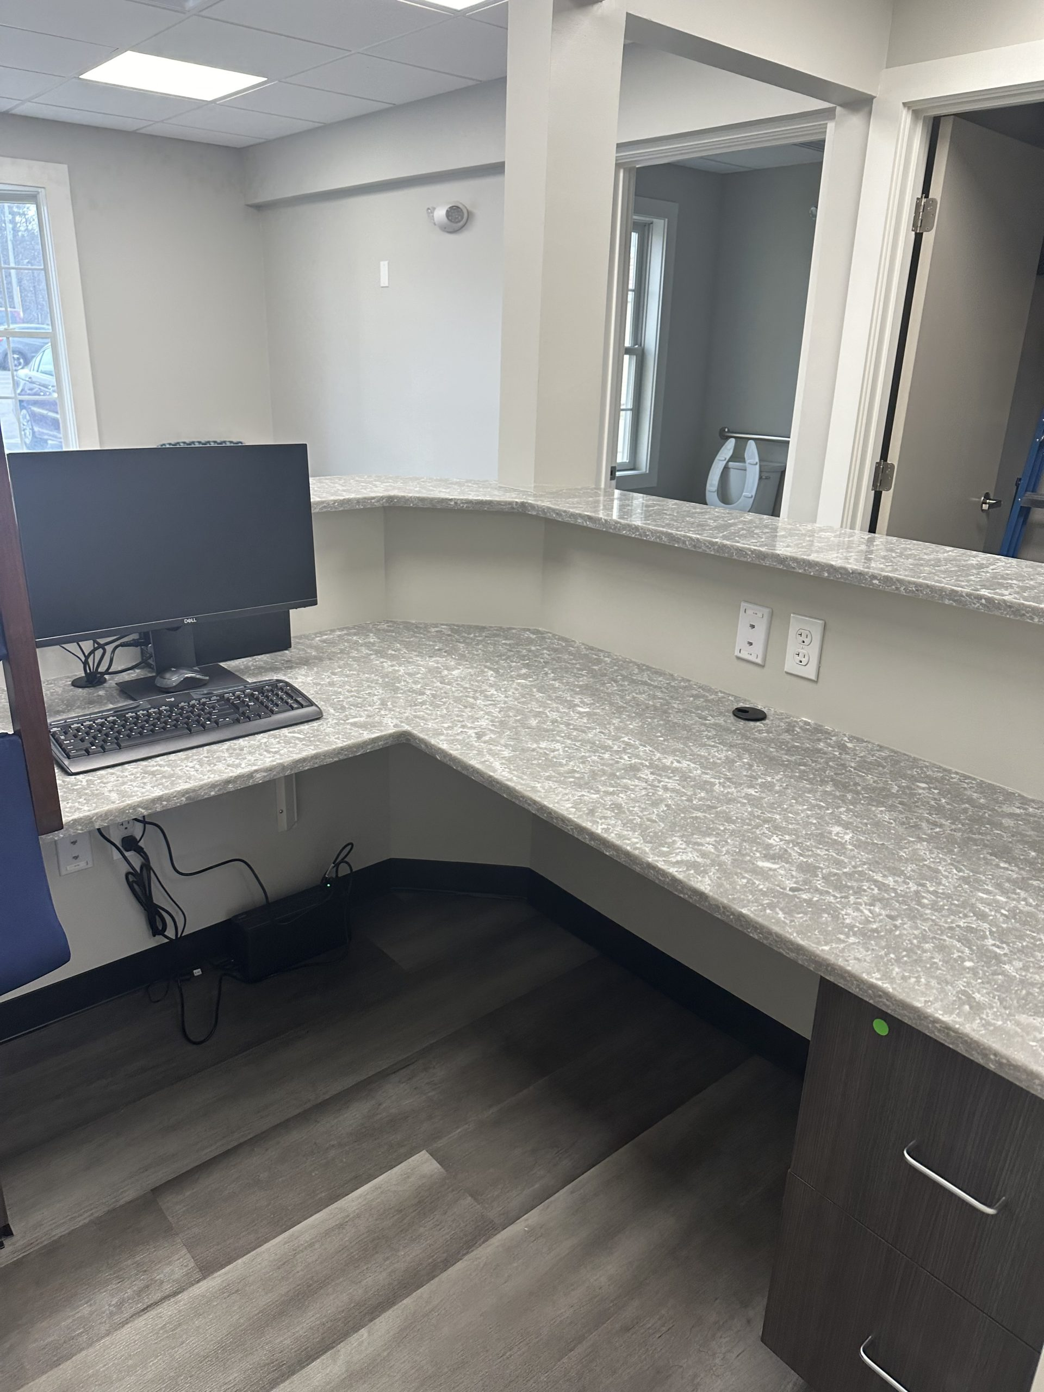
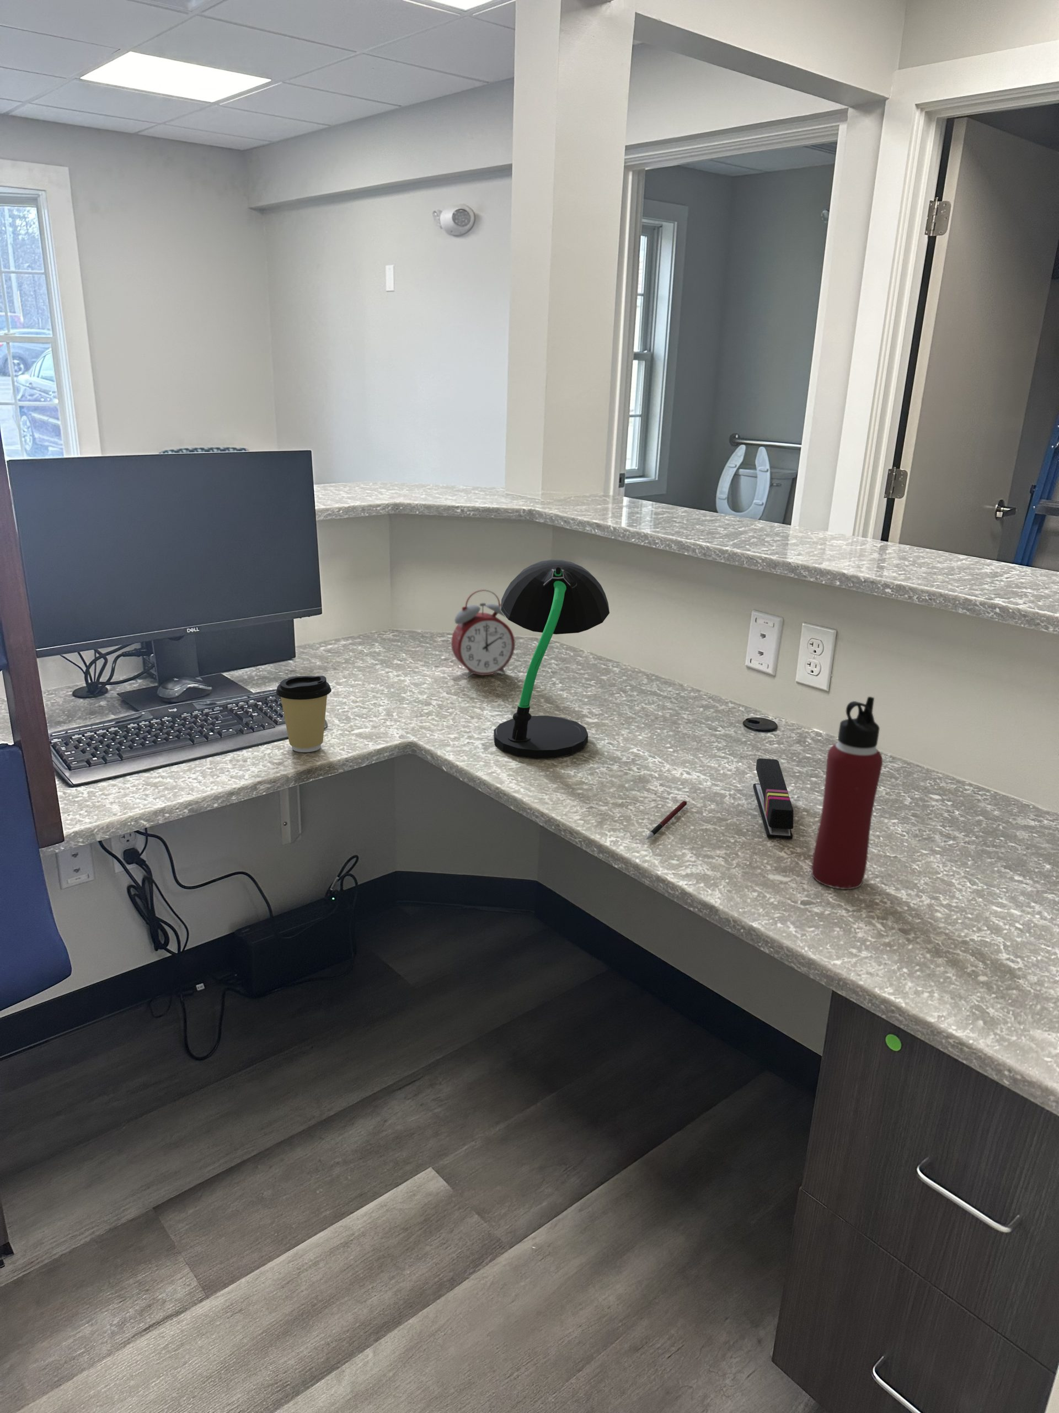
+ coffee cup (305, 713)
+ desk lamp (545, 644)
+ stapler (773, 796)
+ pen (666, 820)
+ alarm clock (483, 632)
+ water bottle (850, 790)
